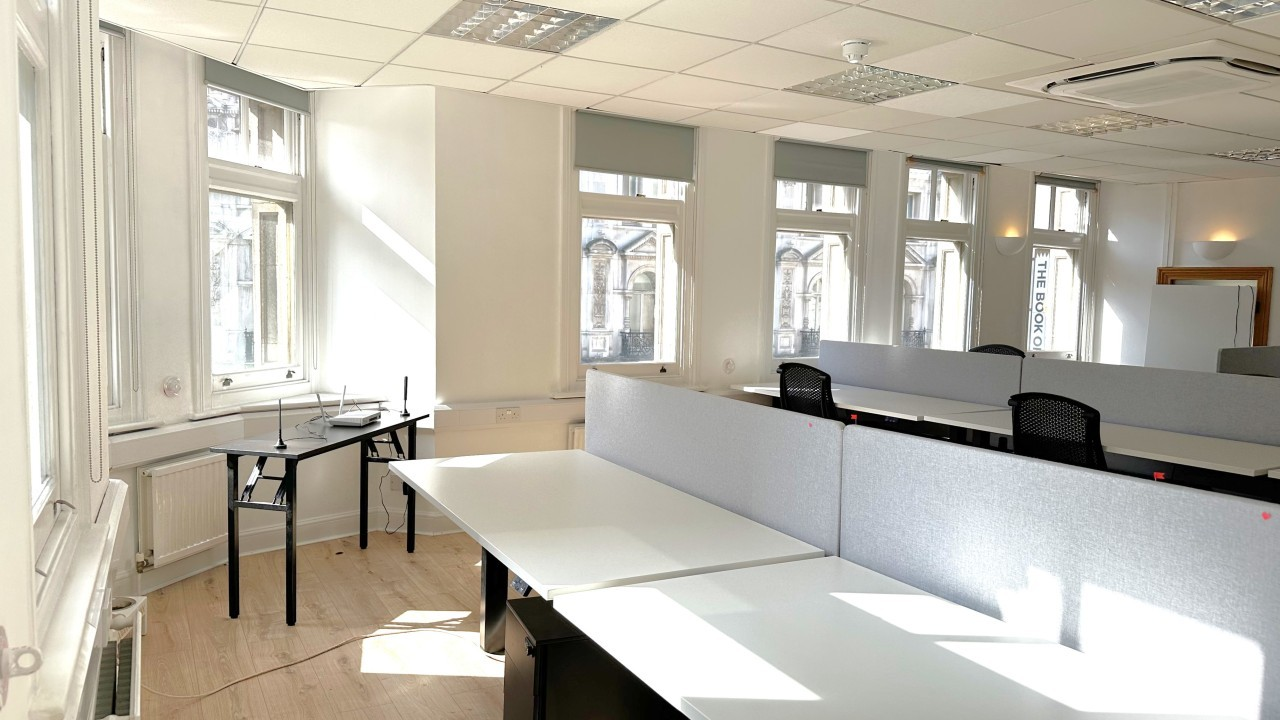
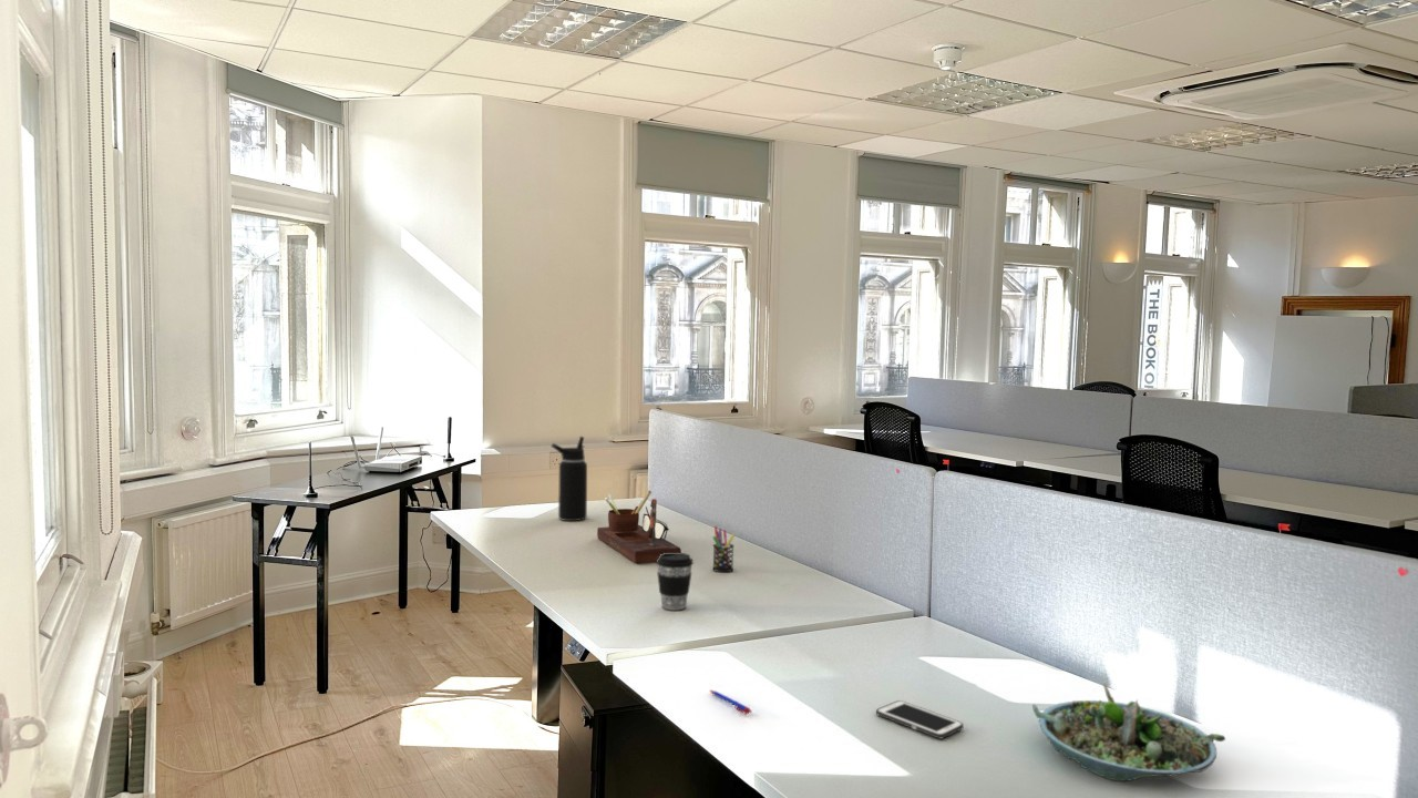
+ coffee cup (674, 581)
+ water bottle (568, 478)
+ succulent planter (1126, 720)
+ cell phone (918, 718)
+ desk organizer (636, 519)
+ pen holder (720, 549)
+ pen (729, 699)
